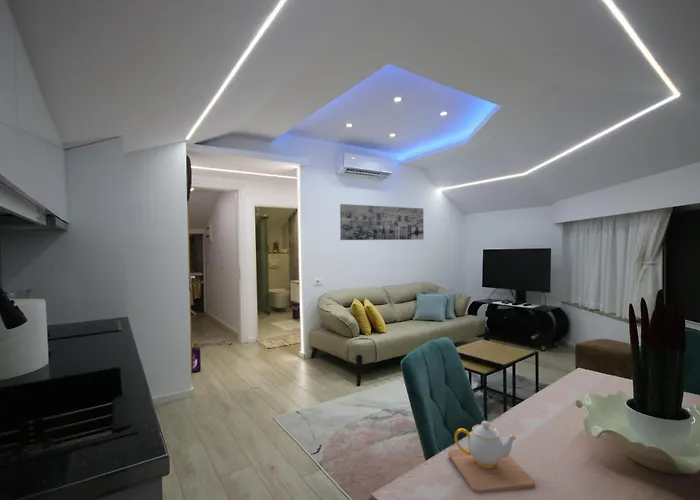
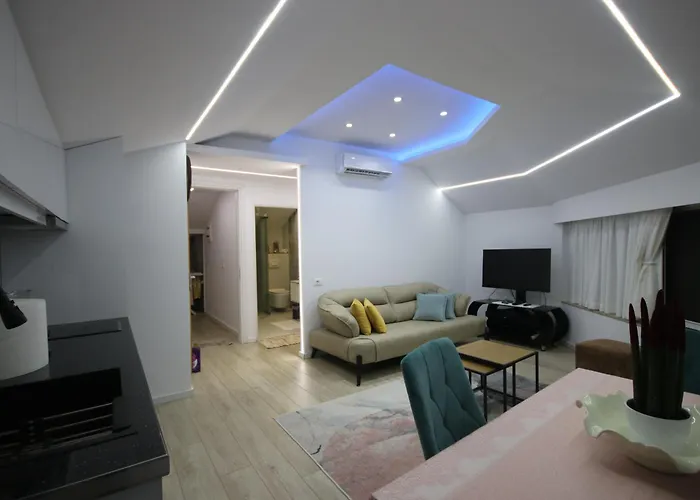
- wall art (384, 223)
- teapot (488, 446)
